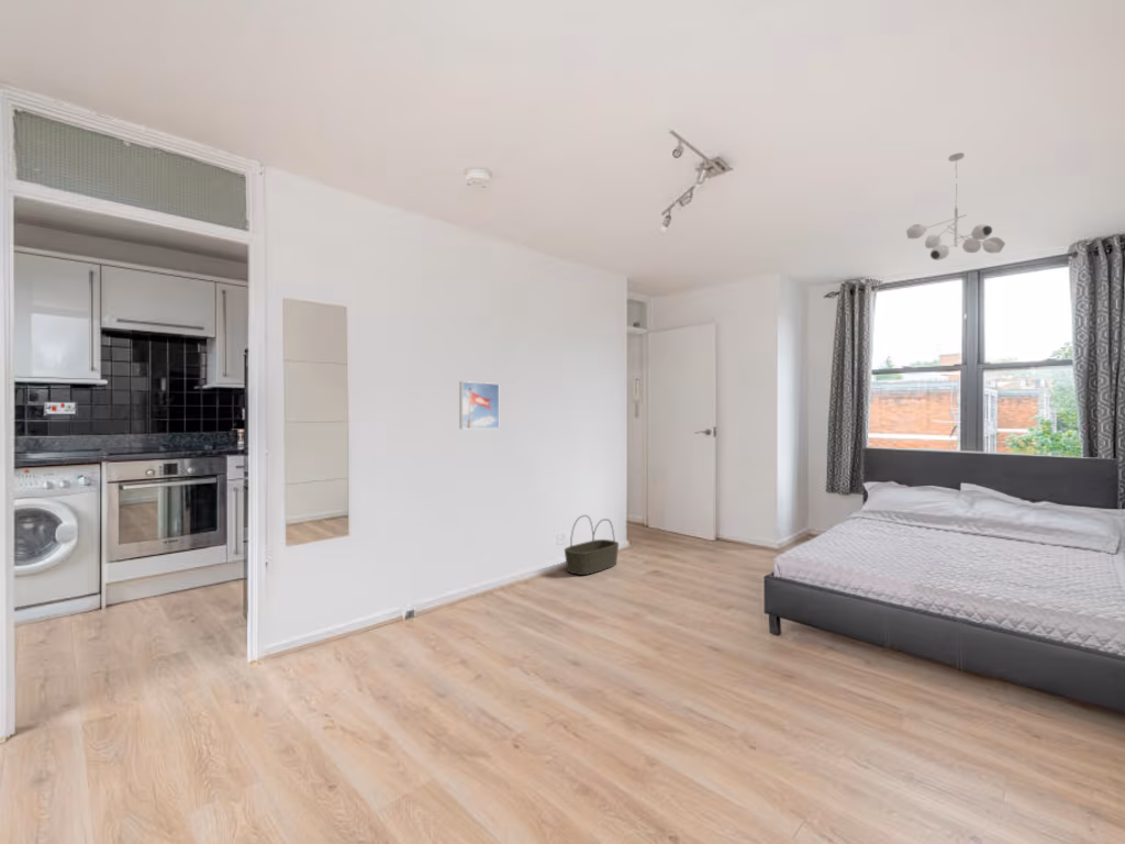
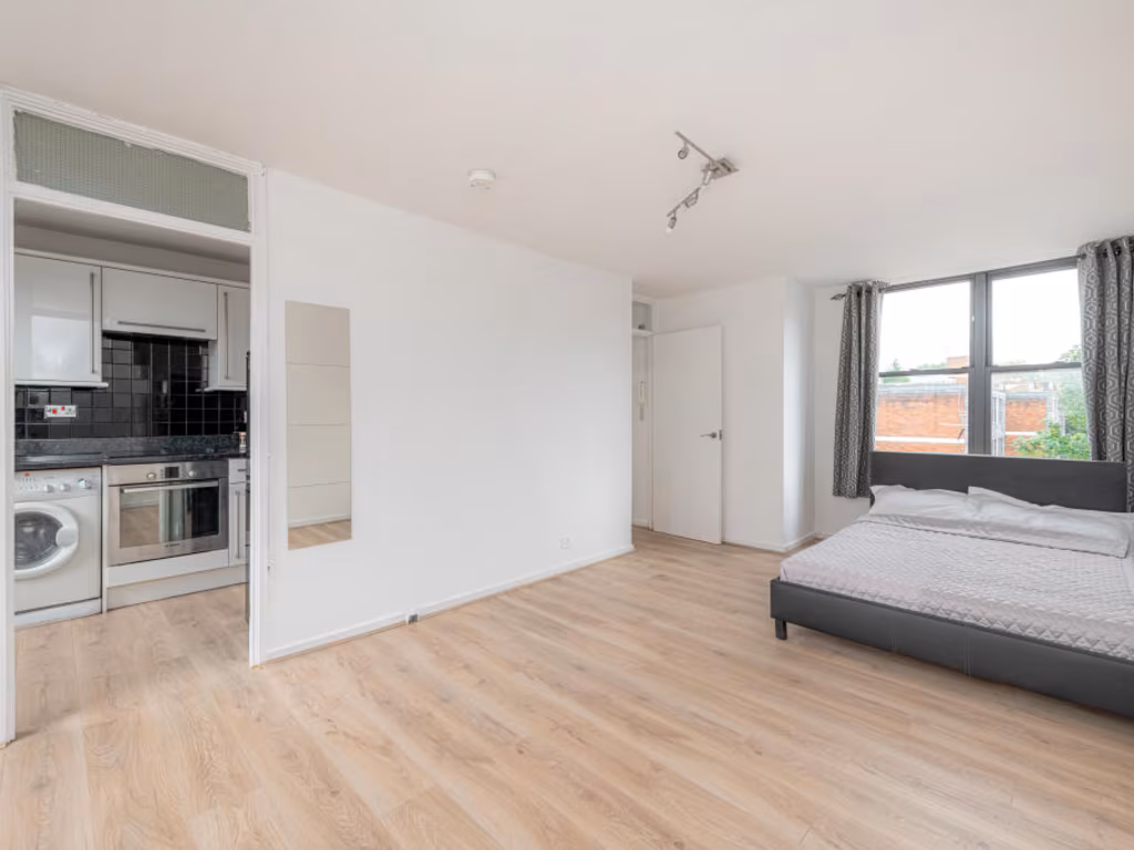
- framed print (479, 406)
- basket (592, 542)
- ceiling light fixture (955, 210)
